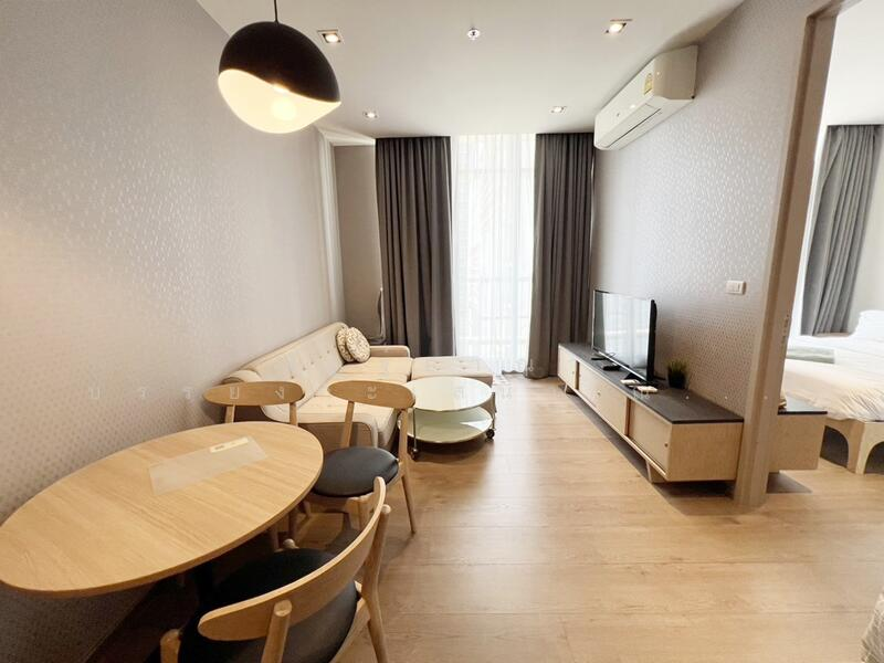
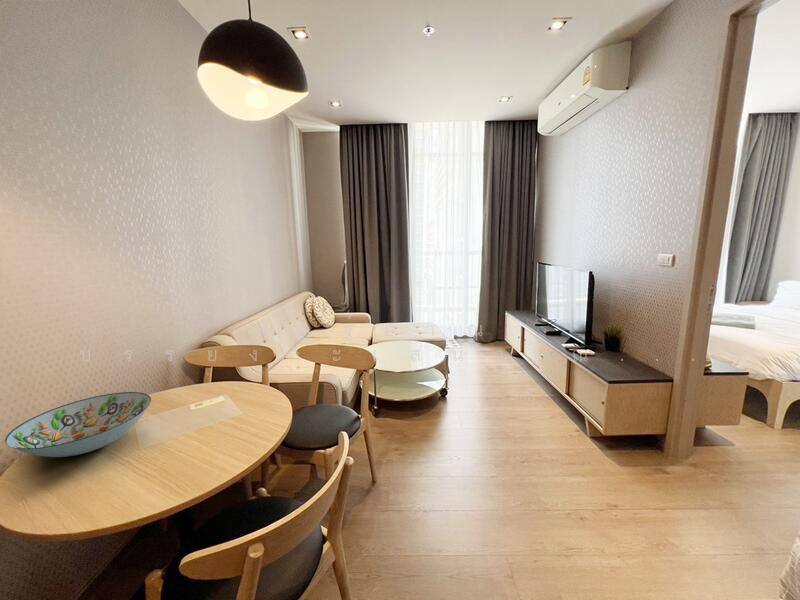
+ decorative bowl (89, 430)
